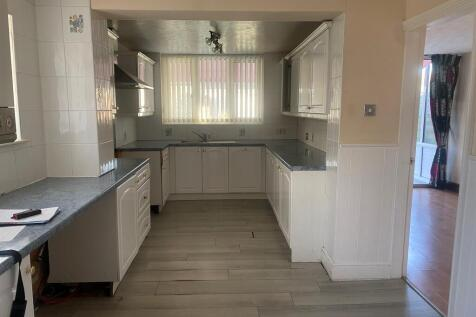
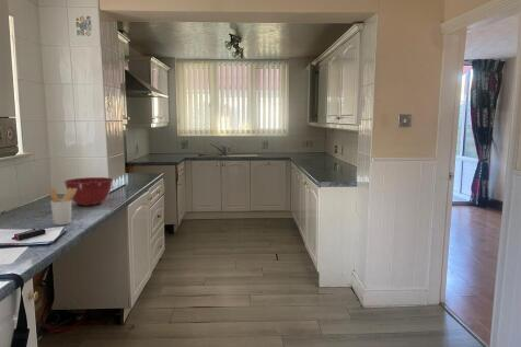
+ mixing bowl (89, 192)
+ utensil holder (65, 205)
